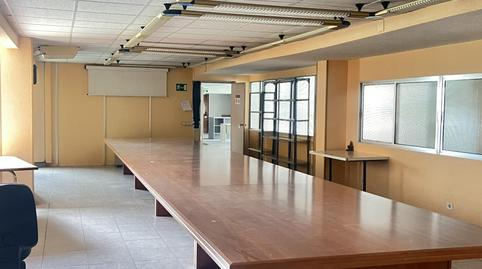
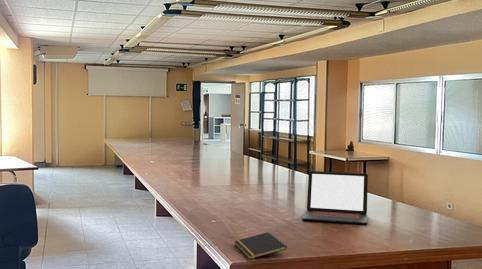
+ notepad (259, 244)
+ laptop (336, 196)
